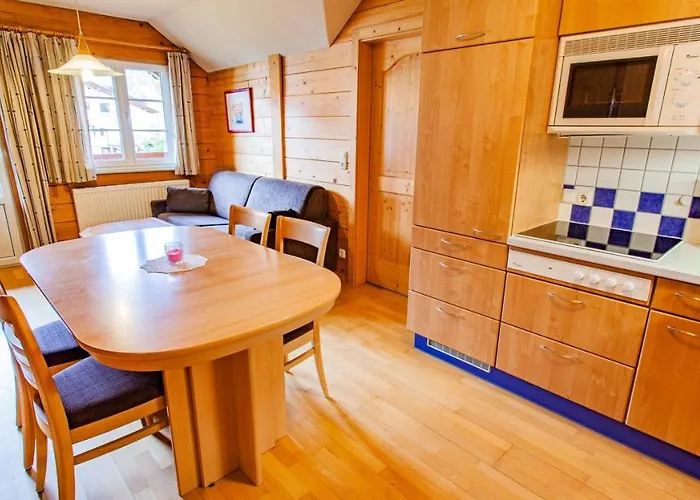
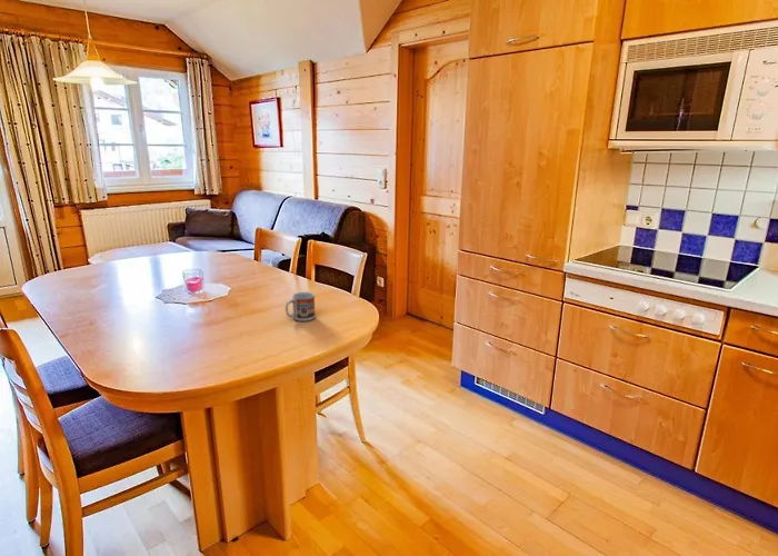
+ cup (300, 307)
